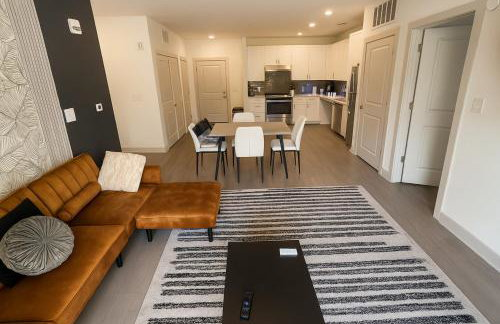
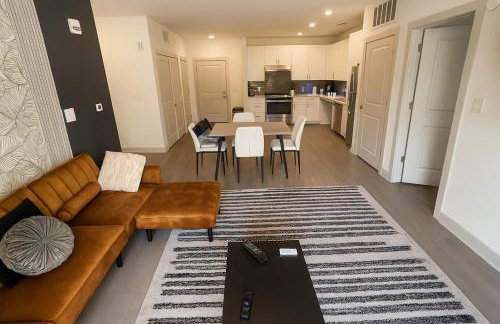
+ remote control (254, 250)
